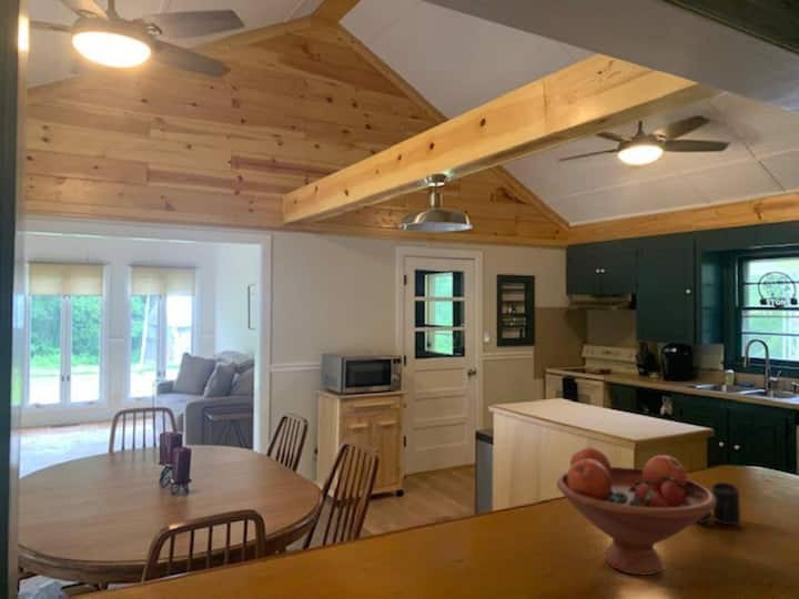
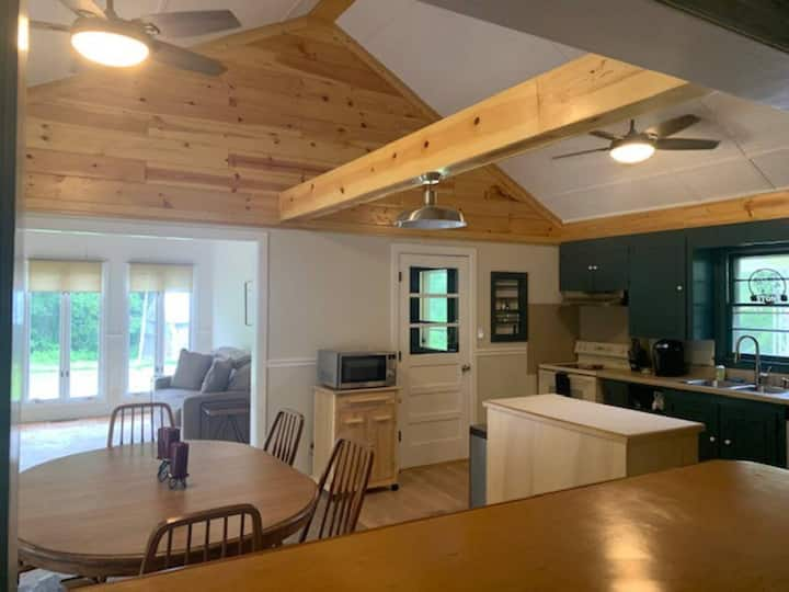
- coffee mug (716, 502)
- fruit bowl (633, 509)
